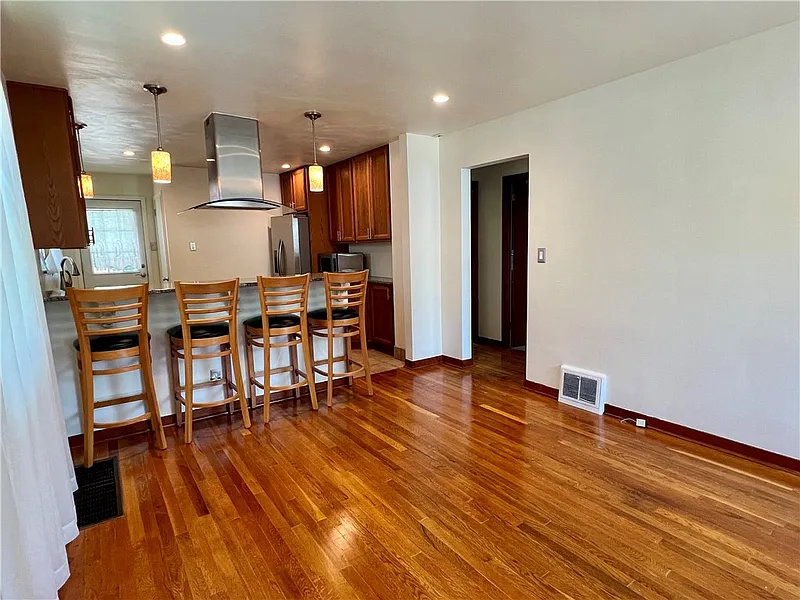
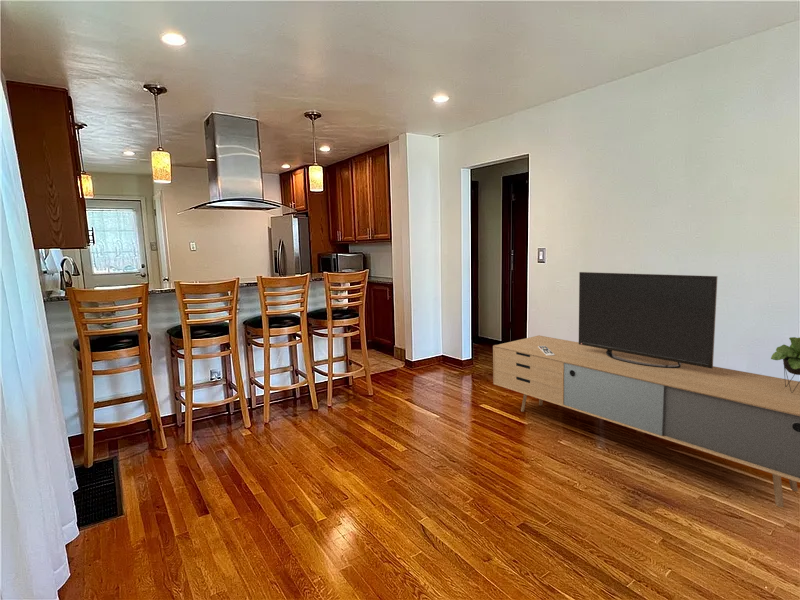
+ media console (633, 360)
